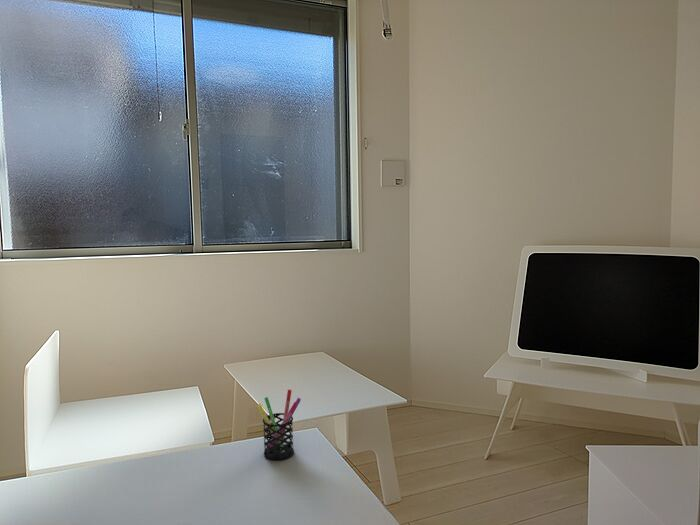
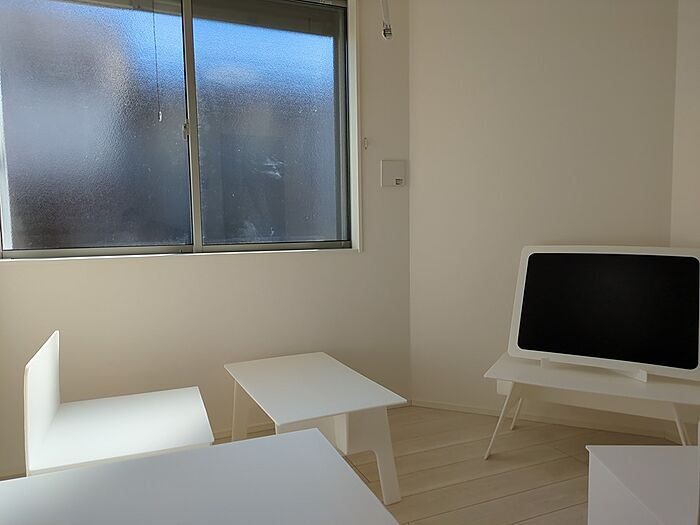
- pen holder (277, 421)
